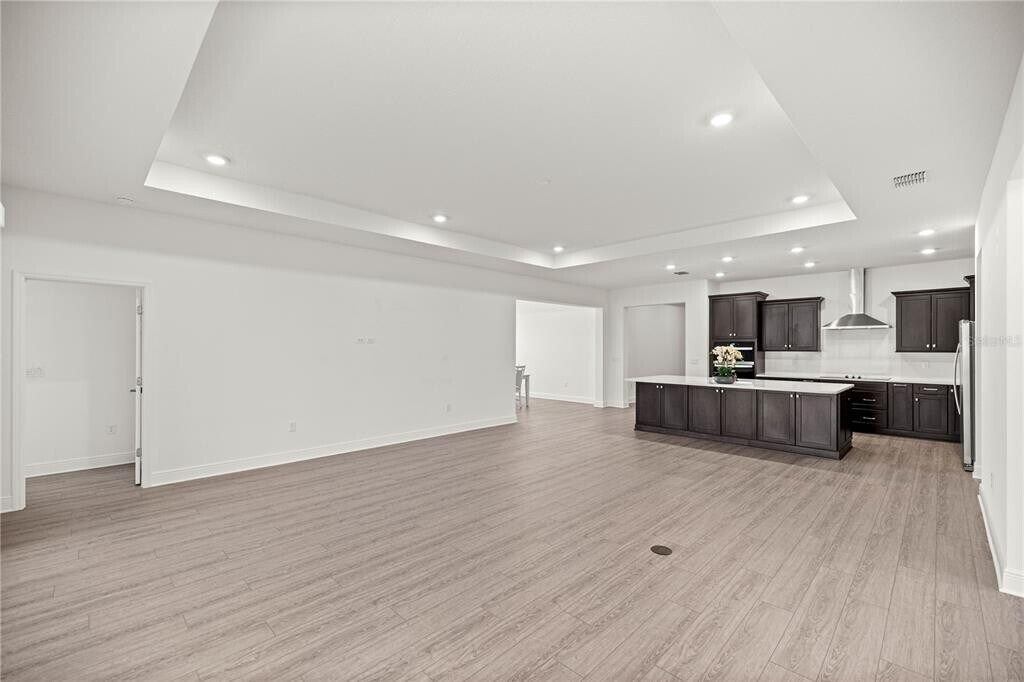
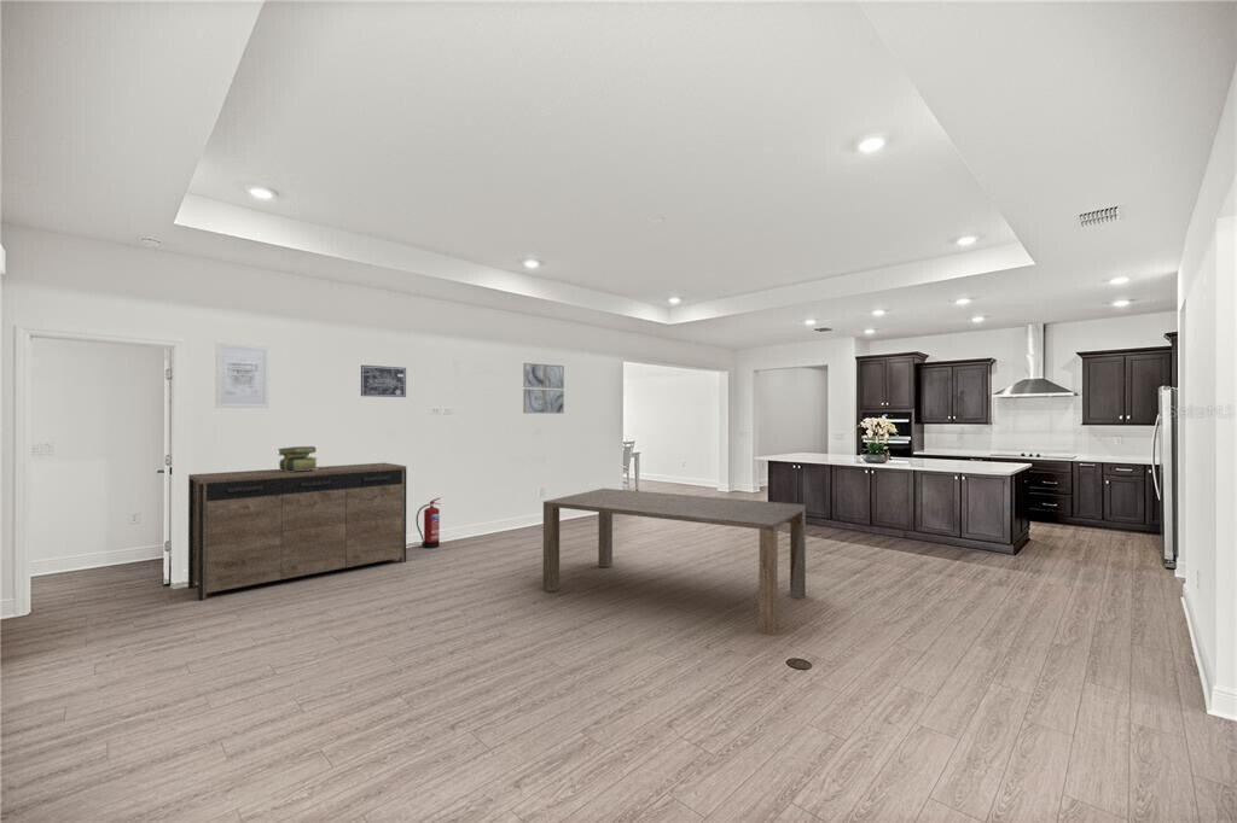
+ wall art (243, 377)
+ wall art (383, 381)
+ dining table (672, 519)
+ fire extinguisher (428, 523)
+ wall art (544, 387)
+ sideboard (306, 521)
+ stack of books (296, 457)
